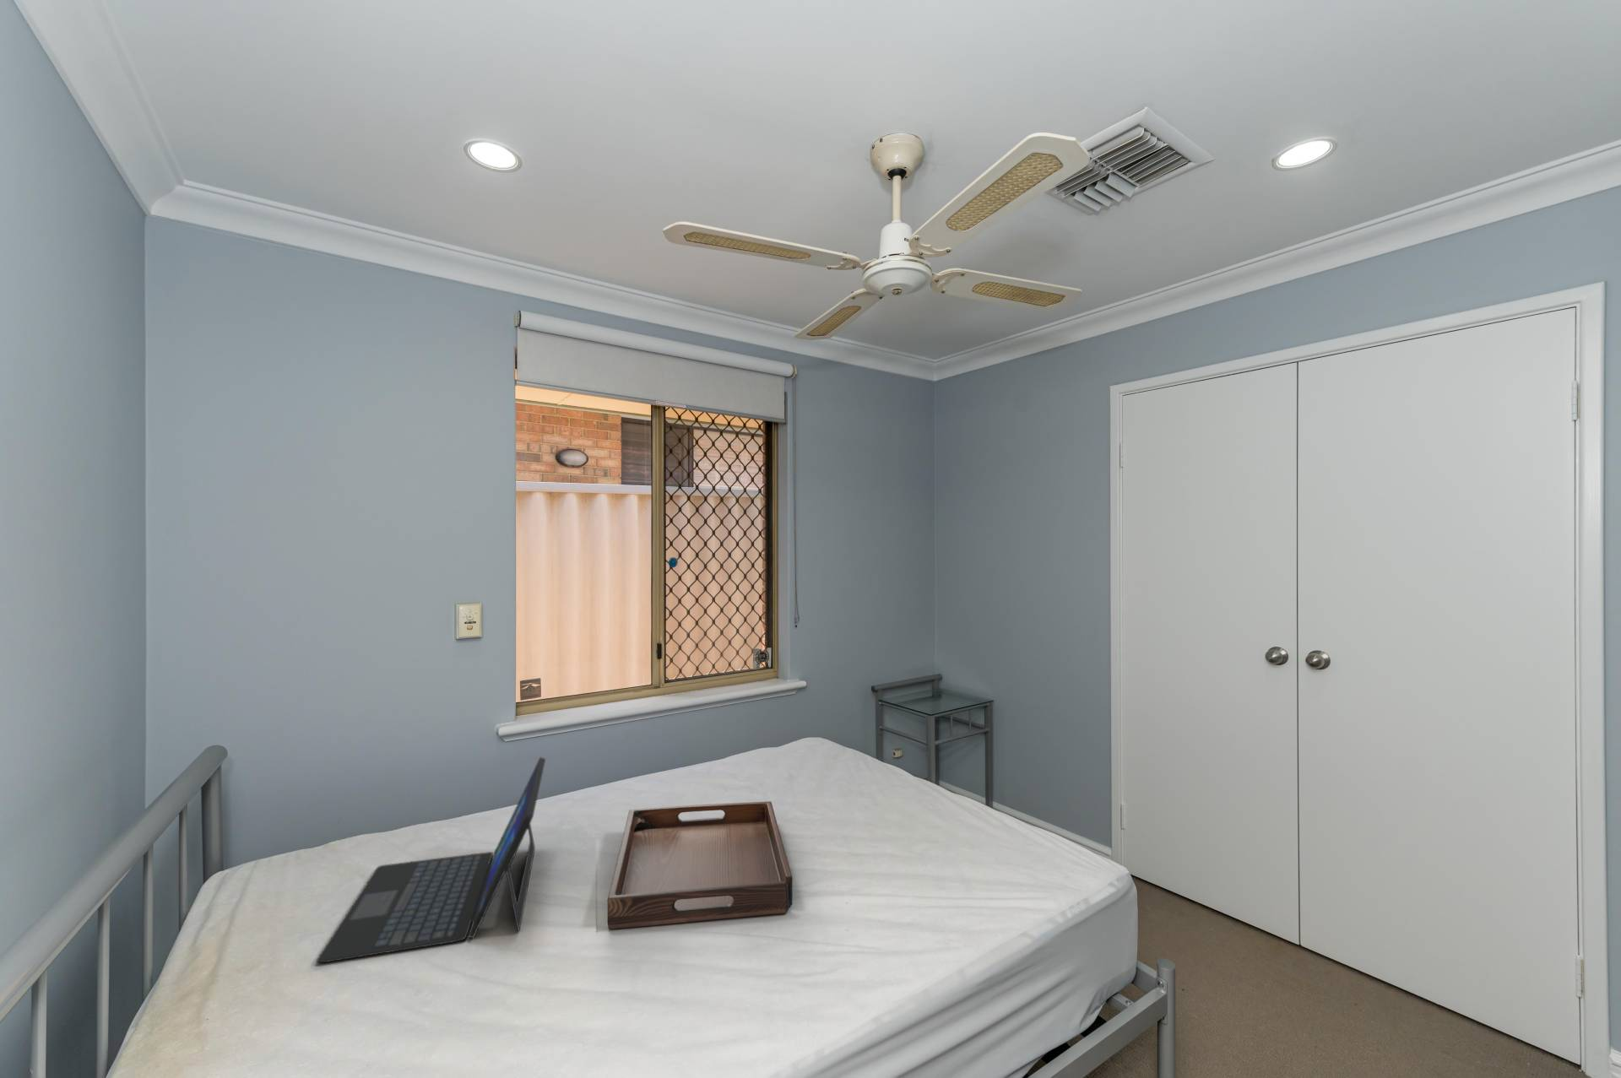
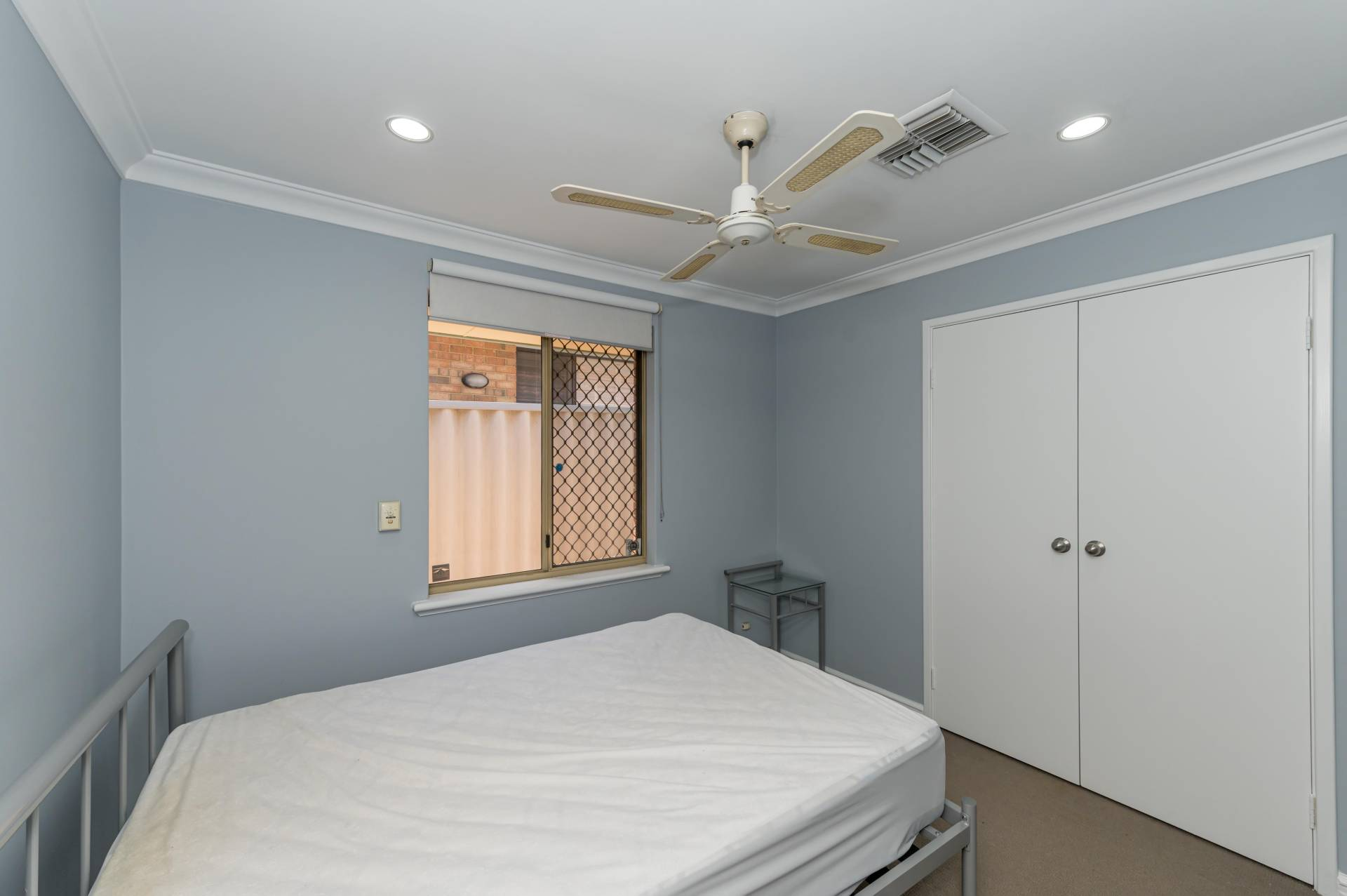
- serving tray (702, 854)
- laptop (449, 857)
